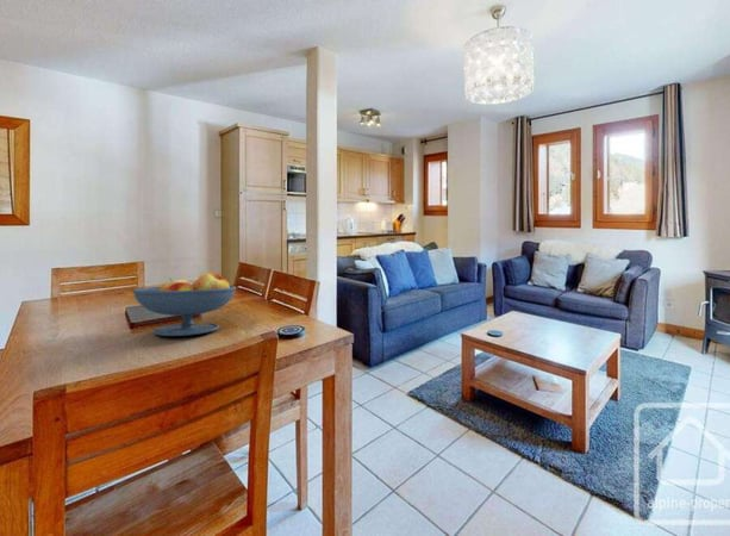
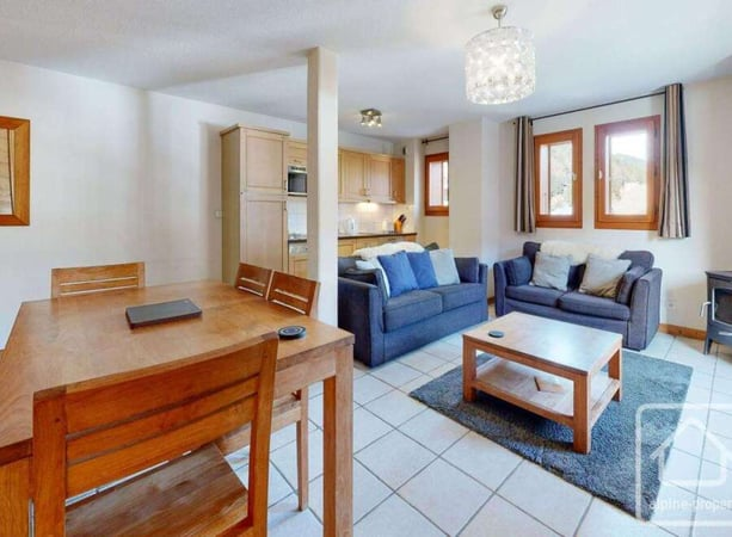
- fruit bowl (187, 301)
